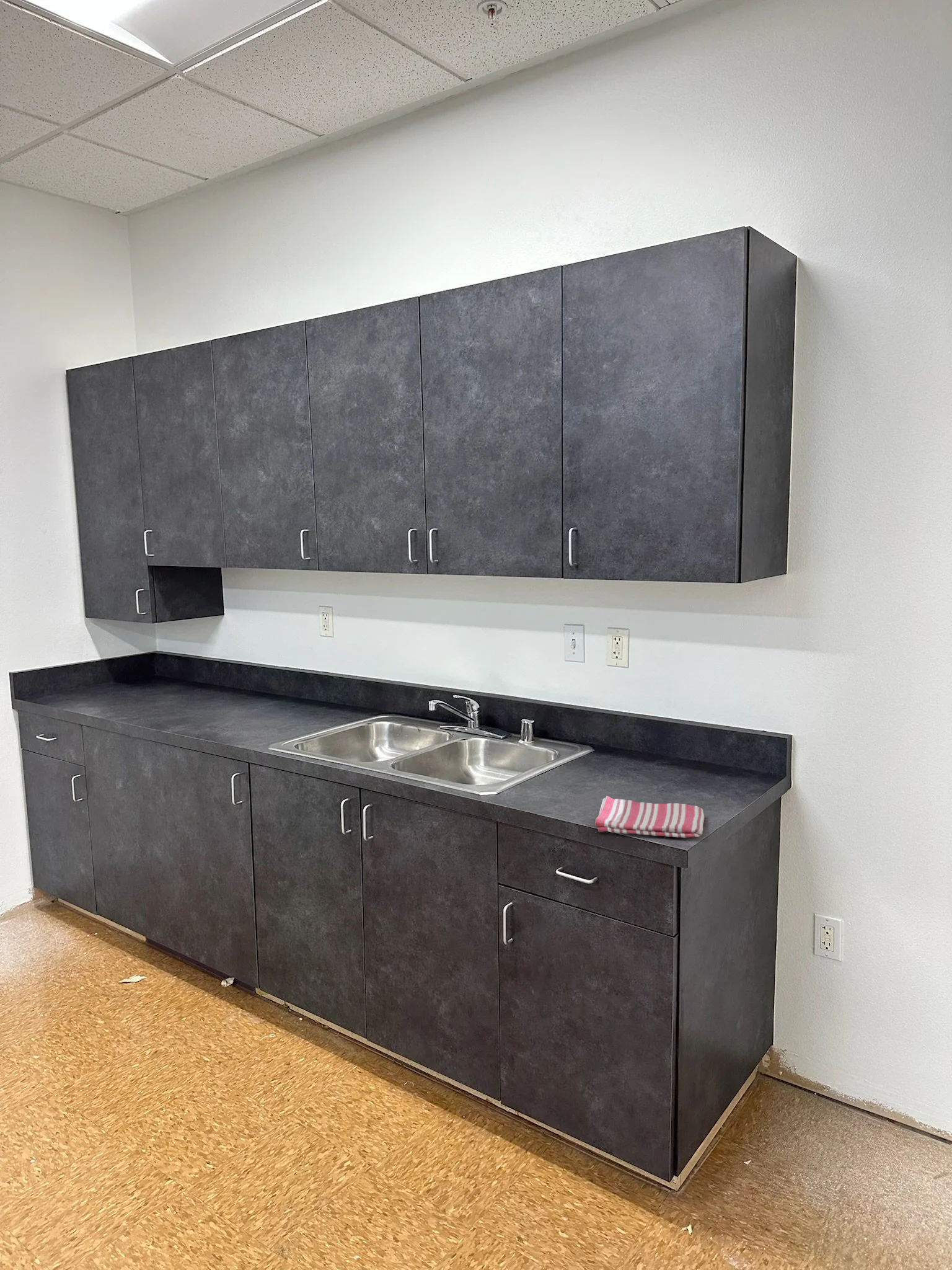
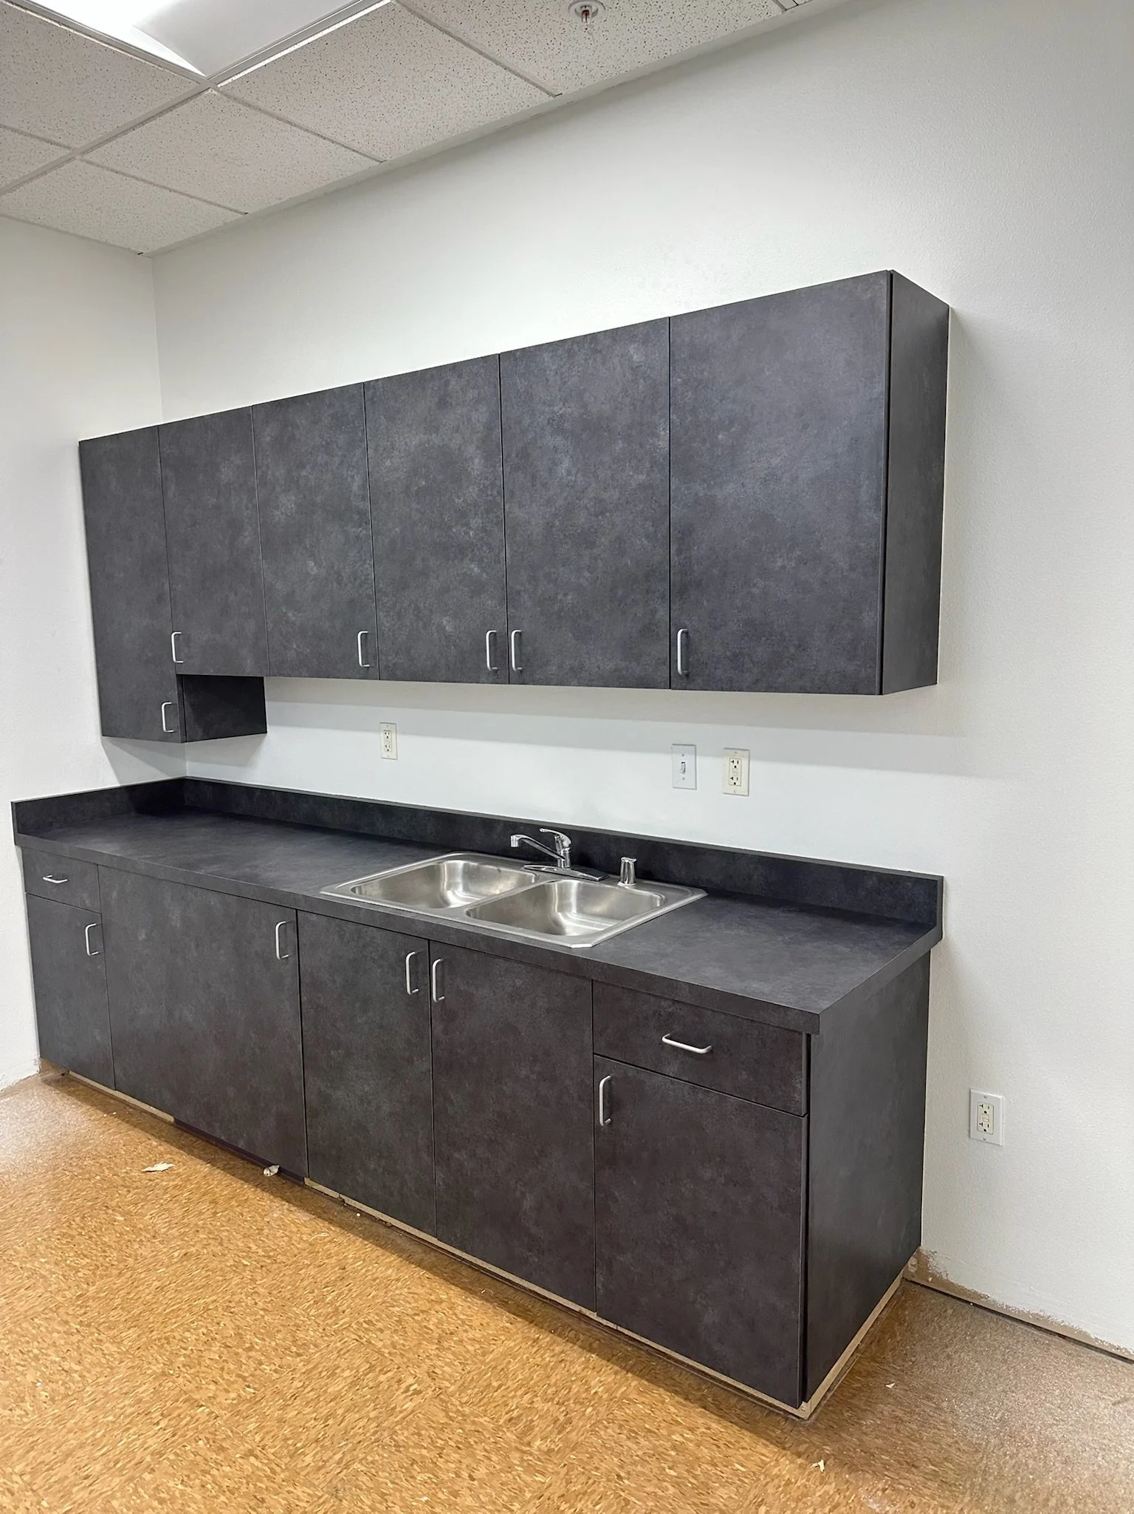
- dish towel (650, 817)
